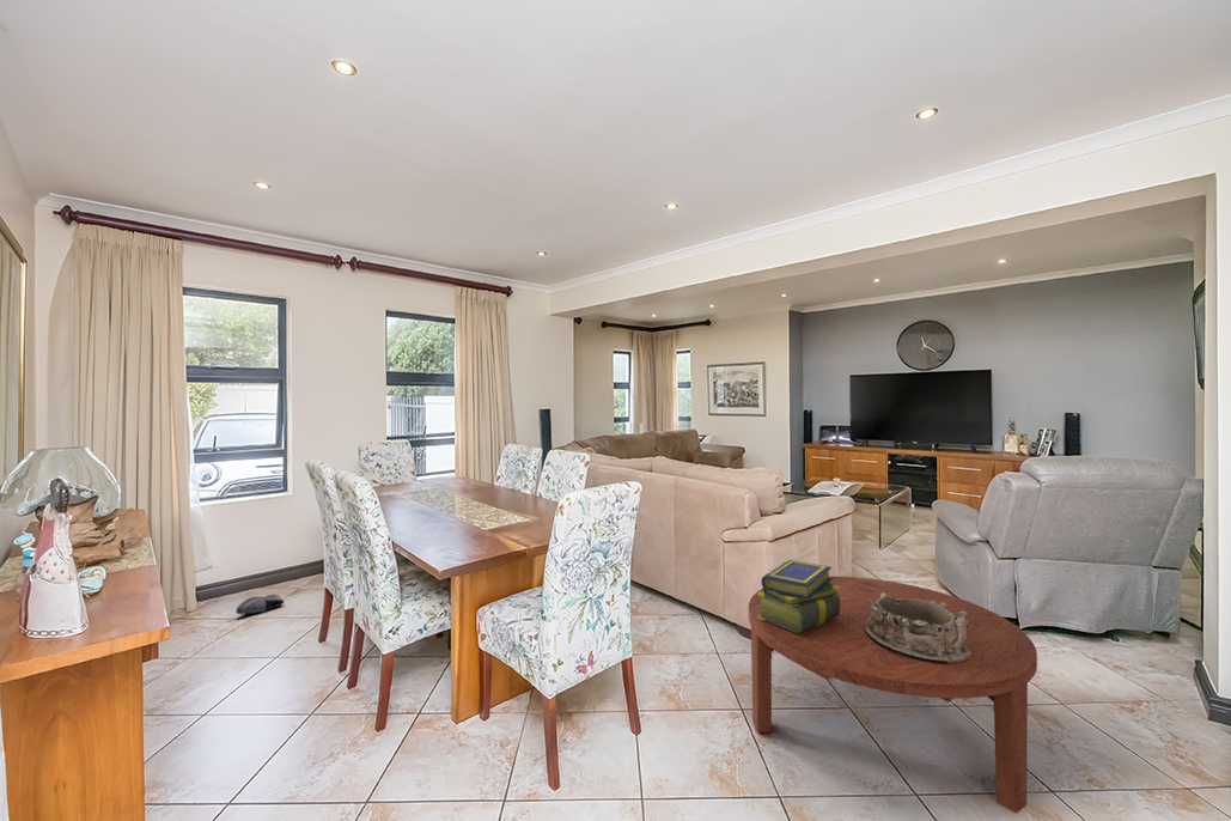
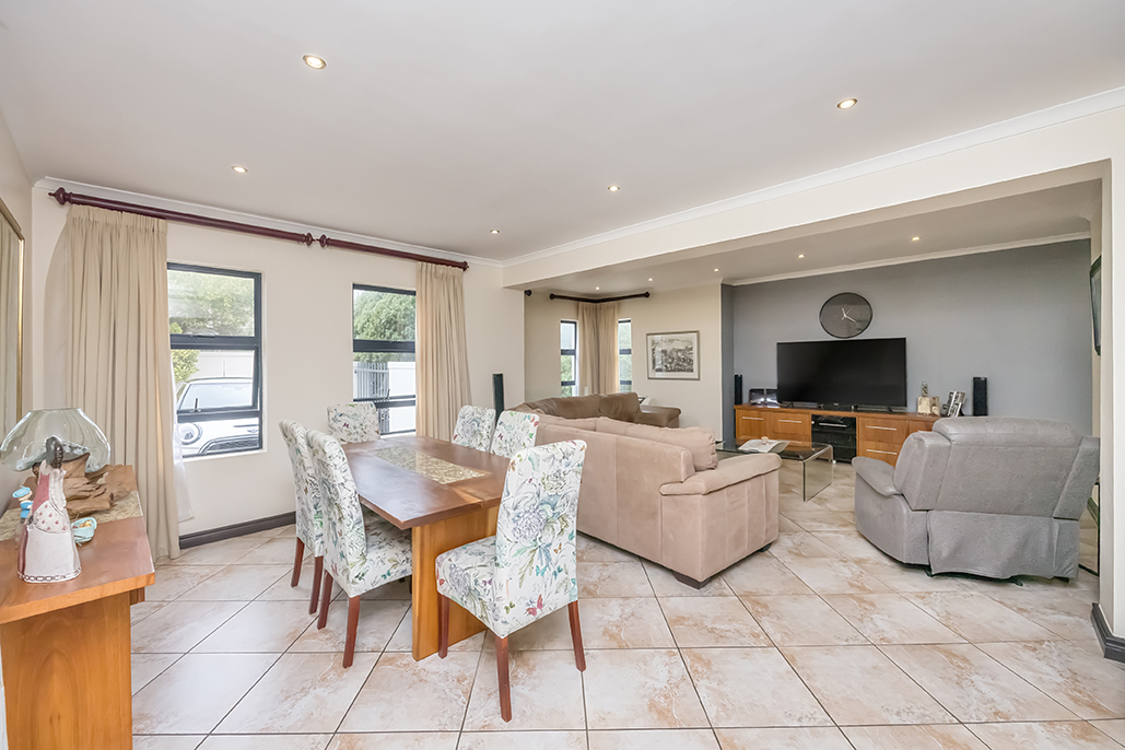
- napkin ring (913, 621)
- shoe (262, 603)
- stack of books (798, 594)
- coffee table (876, 671)
